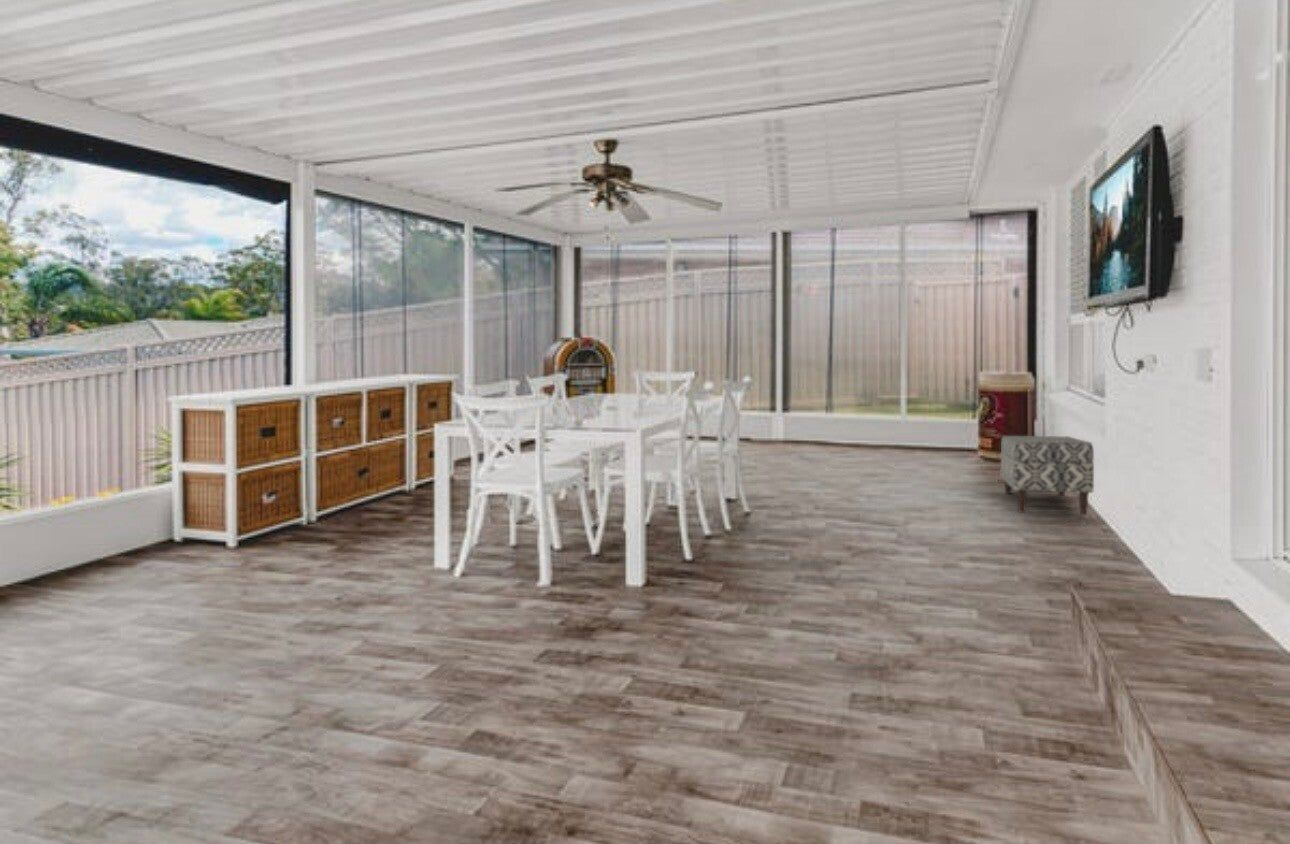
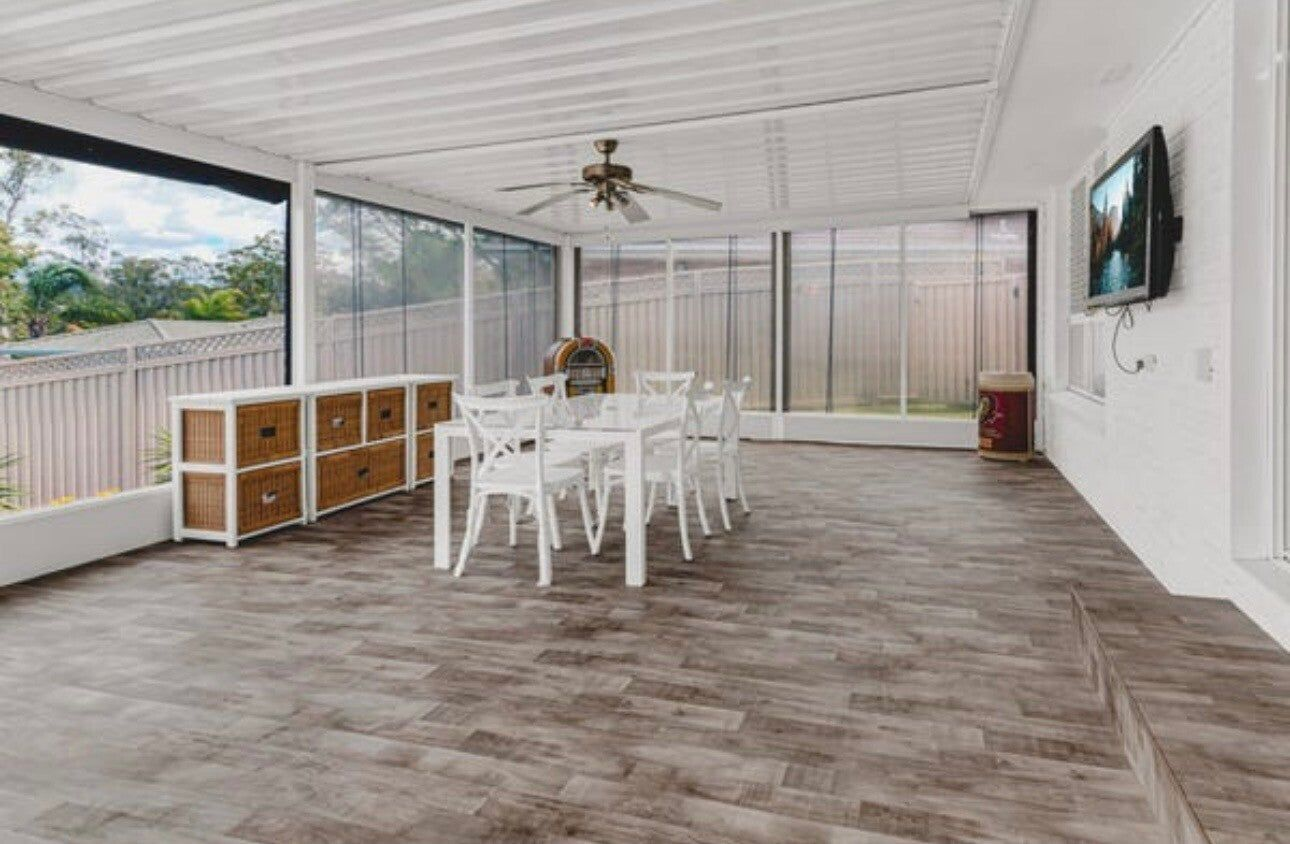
- bench (1043, 471)
